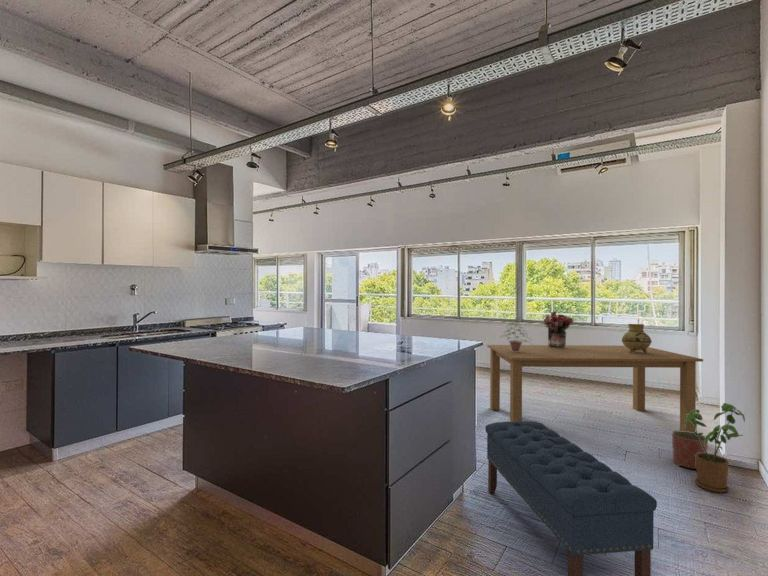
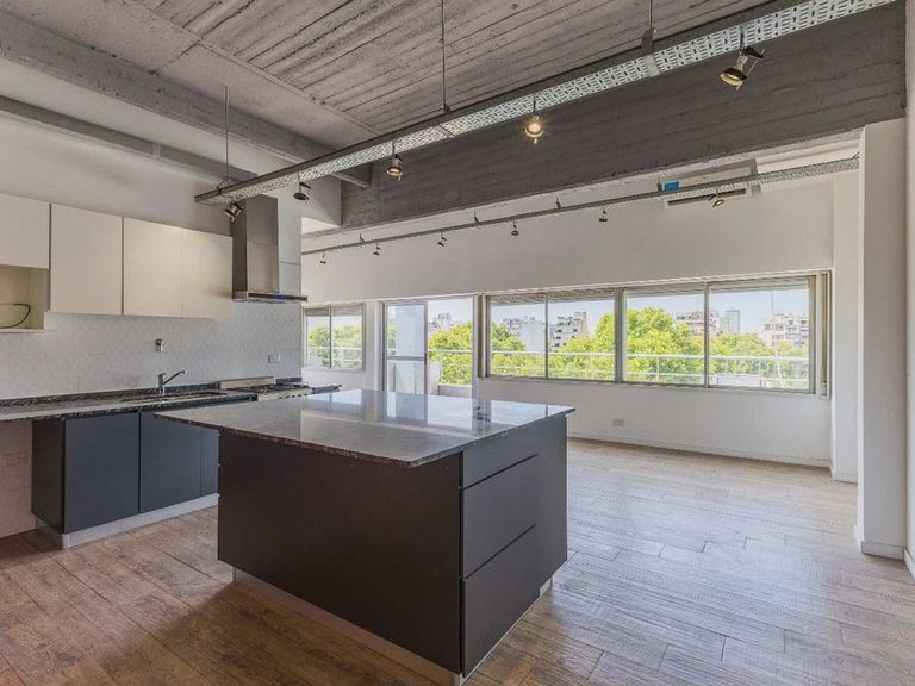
- dining table (583, 366)
- potted plant (516, 336)
- ceramic vessel (636, 337)
- bouquet (557, 329)
- house plant (715, 445)
- planter (689, 450)
- bench (552, 491)
